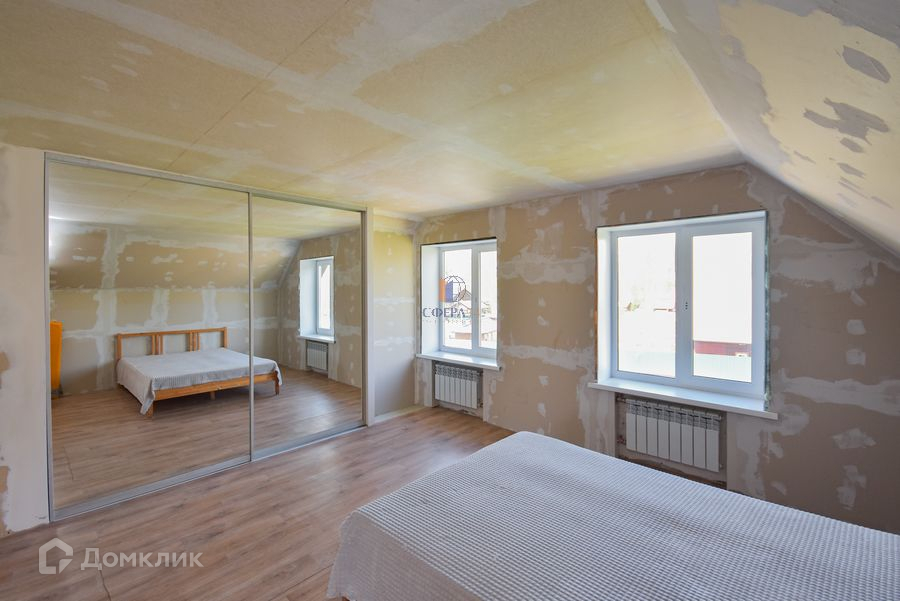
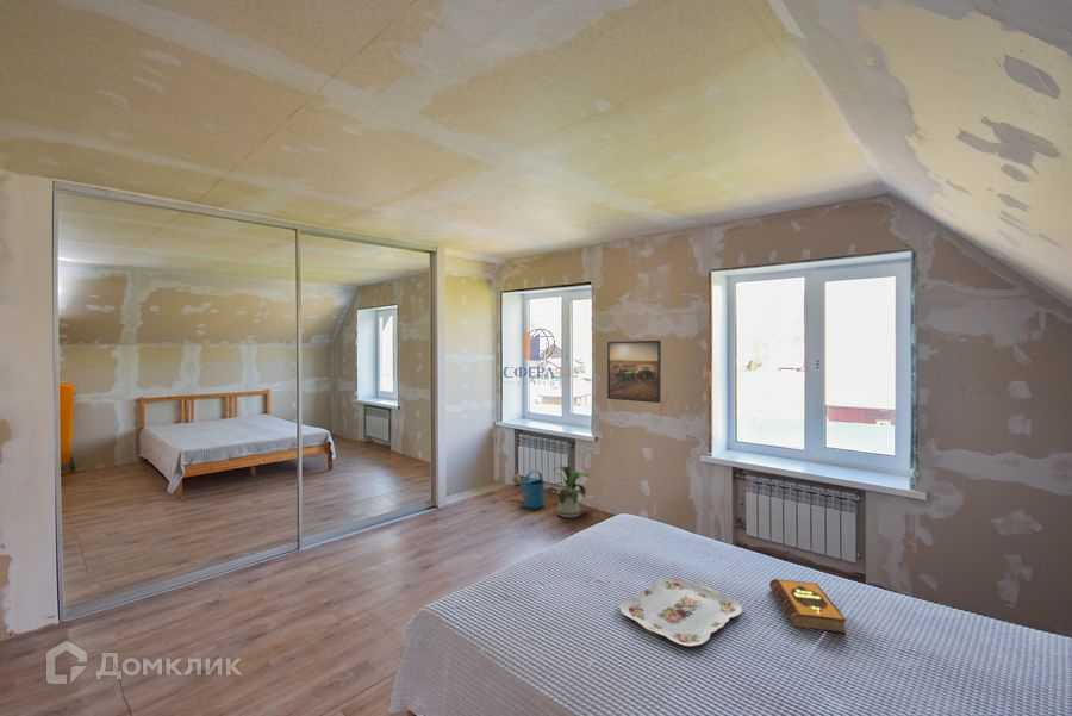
+ house plant (573, 487)
+ hardback book (804, 603)
+ watering can (528, 486)
+ serving tray (680, 608)
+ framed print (632, 371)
